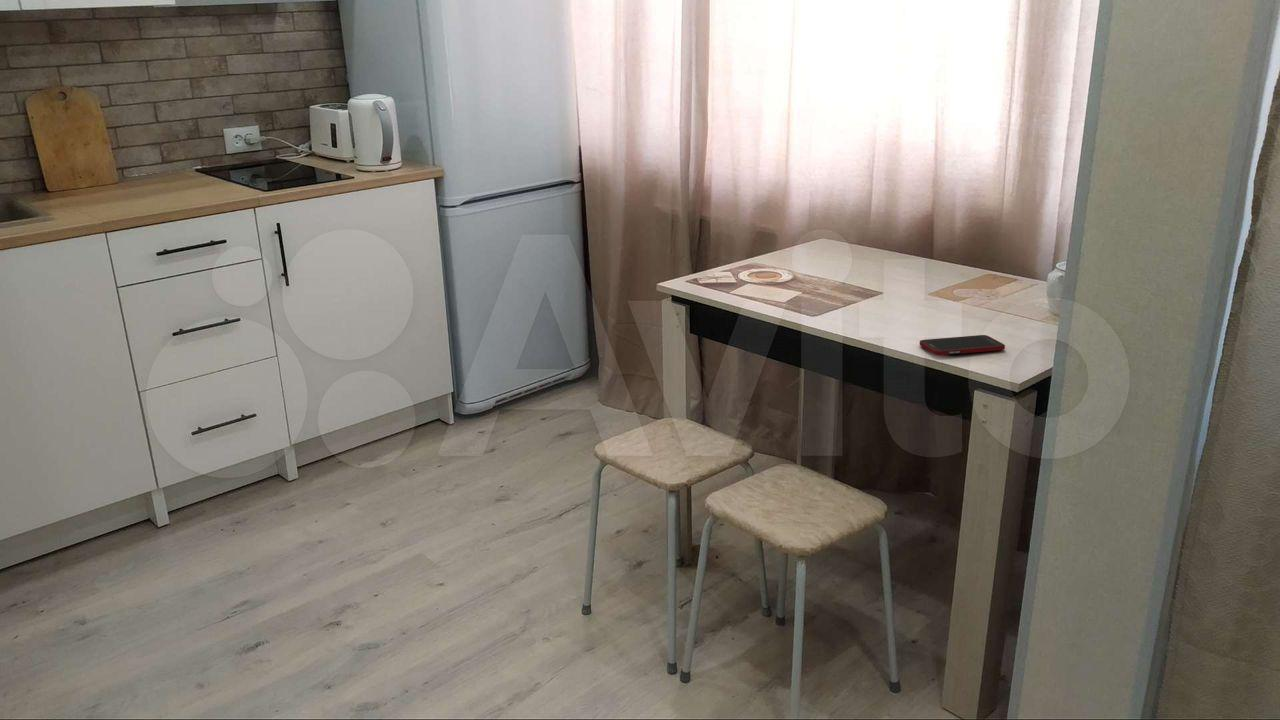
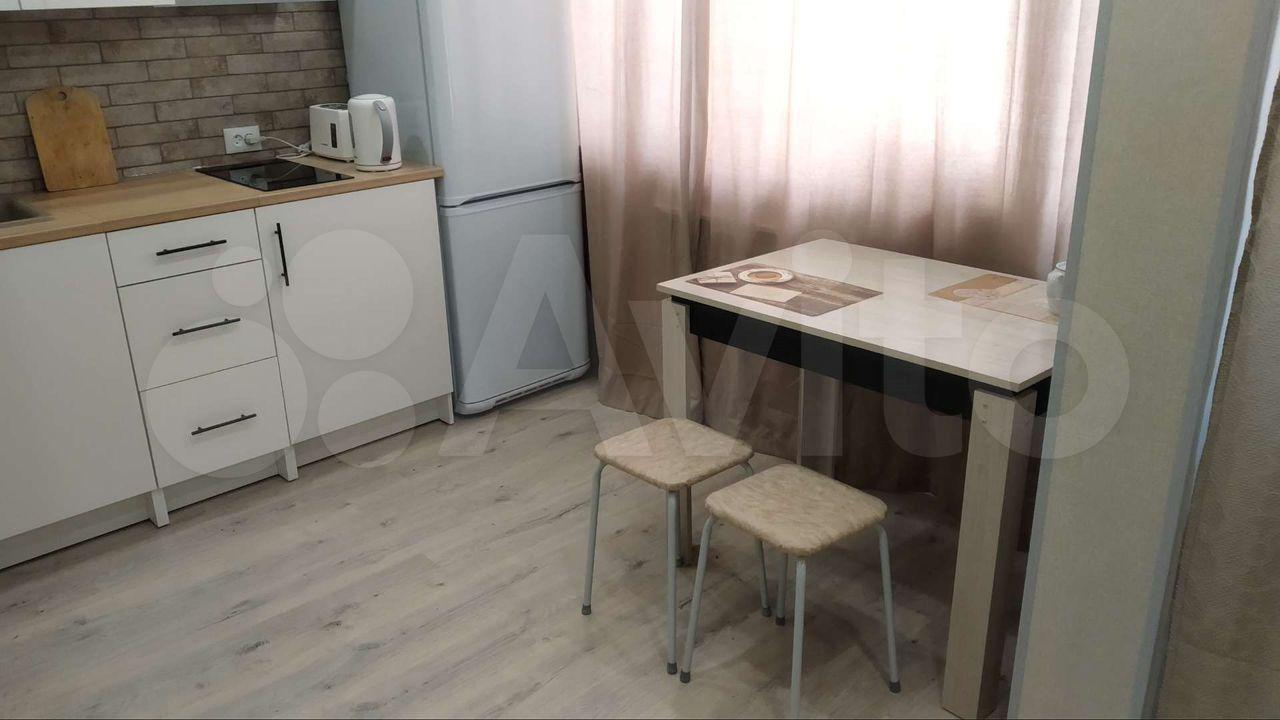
- cell phone (961, 345)
